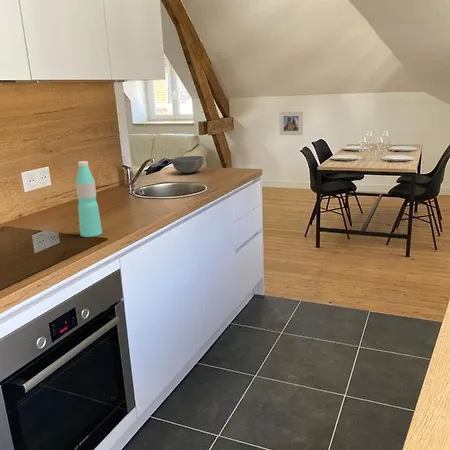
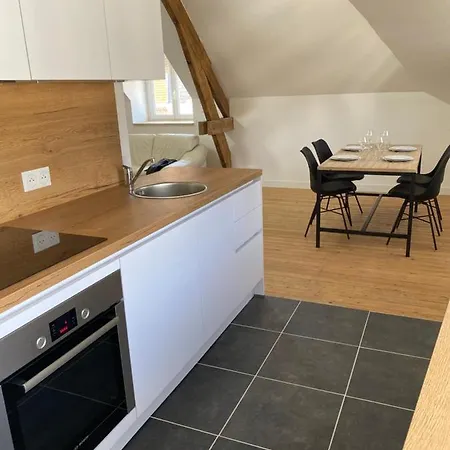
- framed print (291, 123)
- bowl (188, 165)
- water bottle (87, 198)
